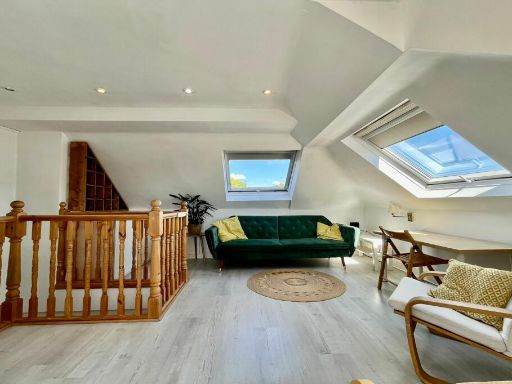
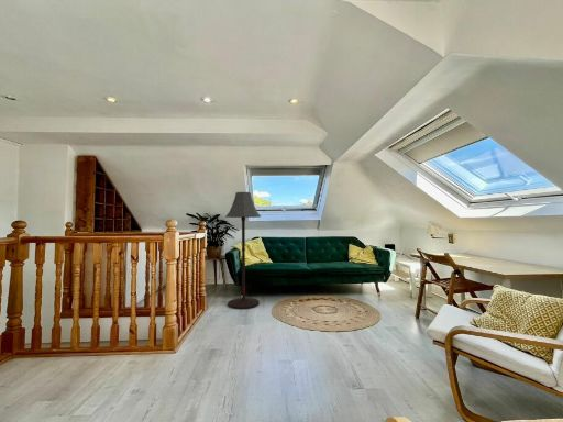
+ floor lamp (243, 247)
